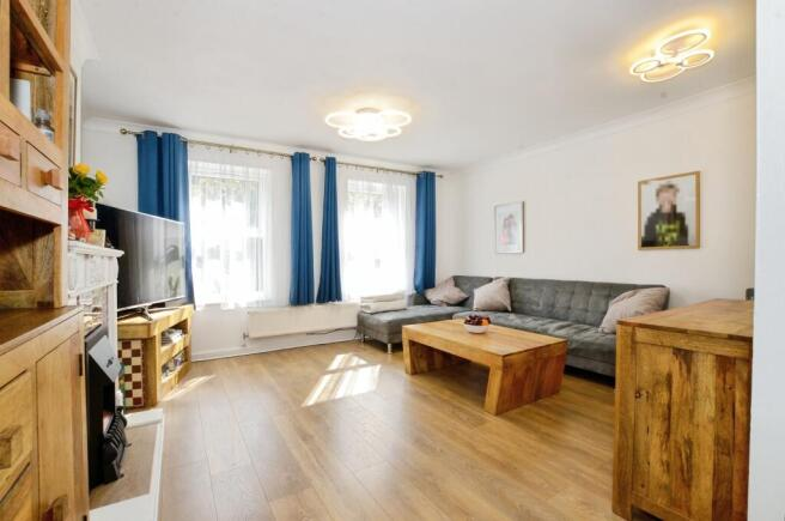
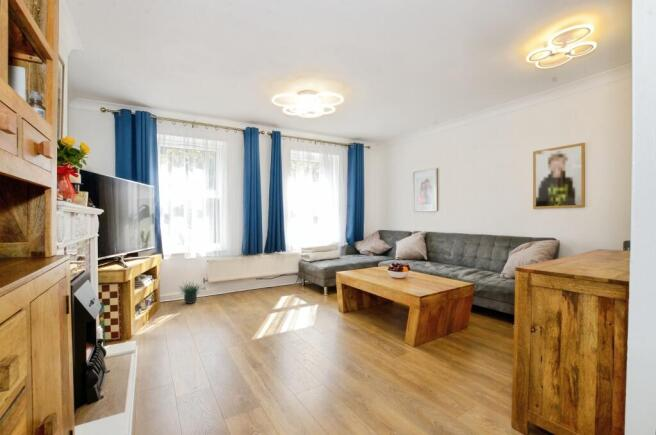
+ potted plant (190, 289)
